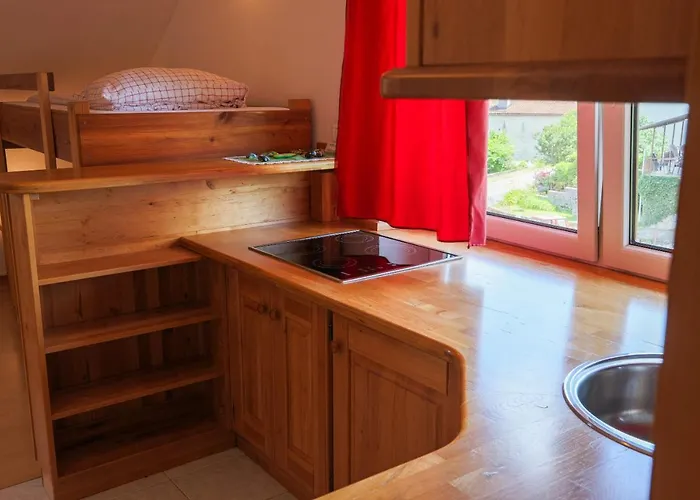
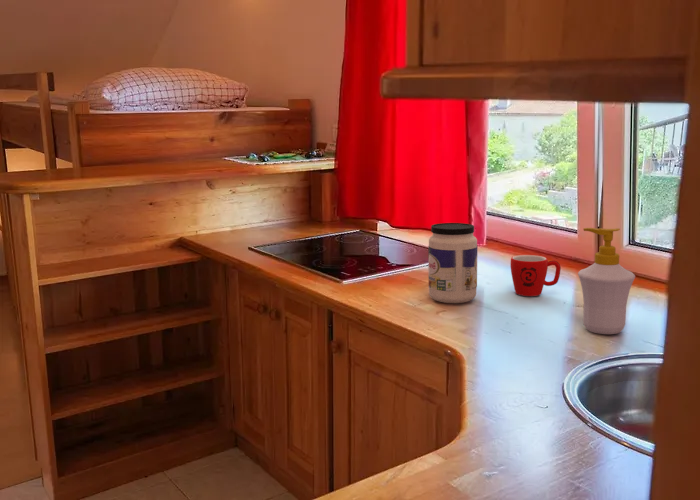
+ jar (452, 262)
+ soap bottle (605, 279)
+ mug (535, 276)
